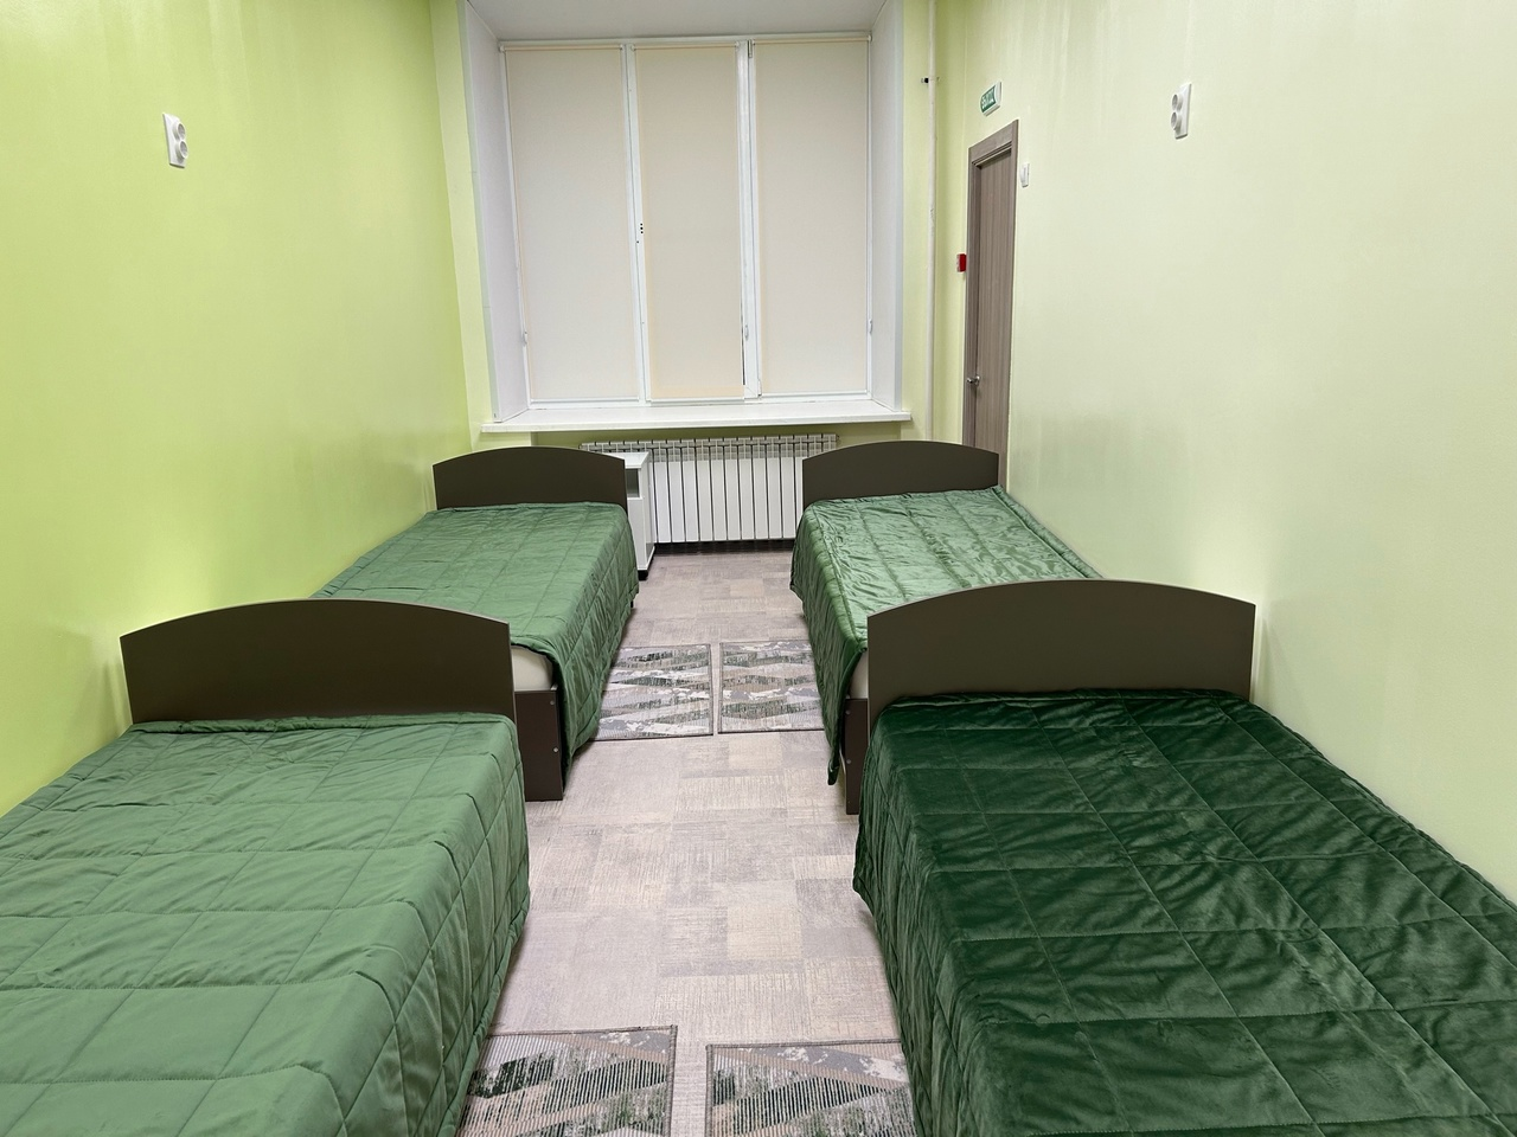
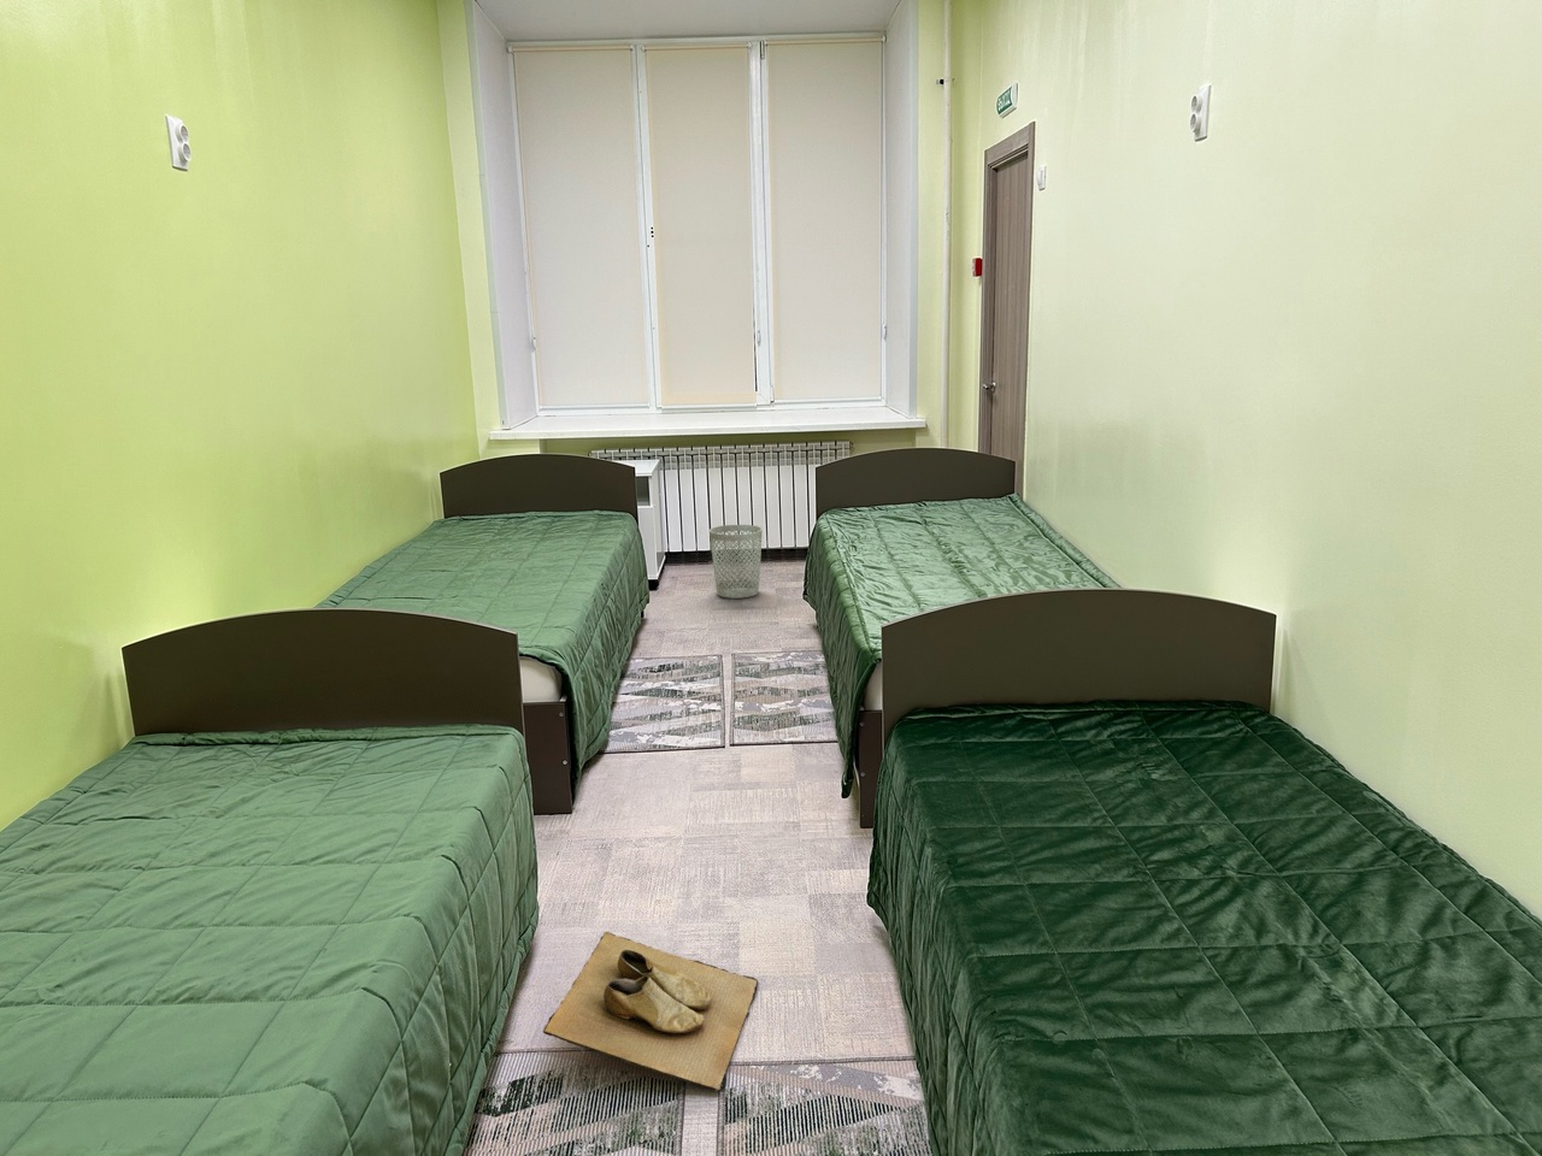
+ wastebasket (736, 561)
+ shoes (658, 998)
